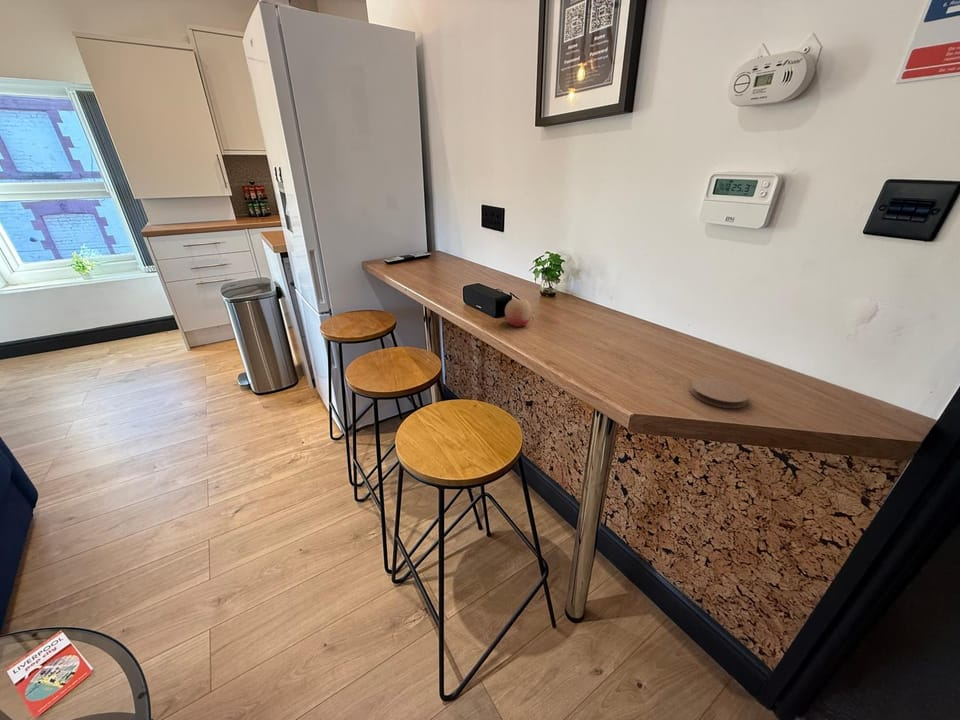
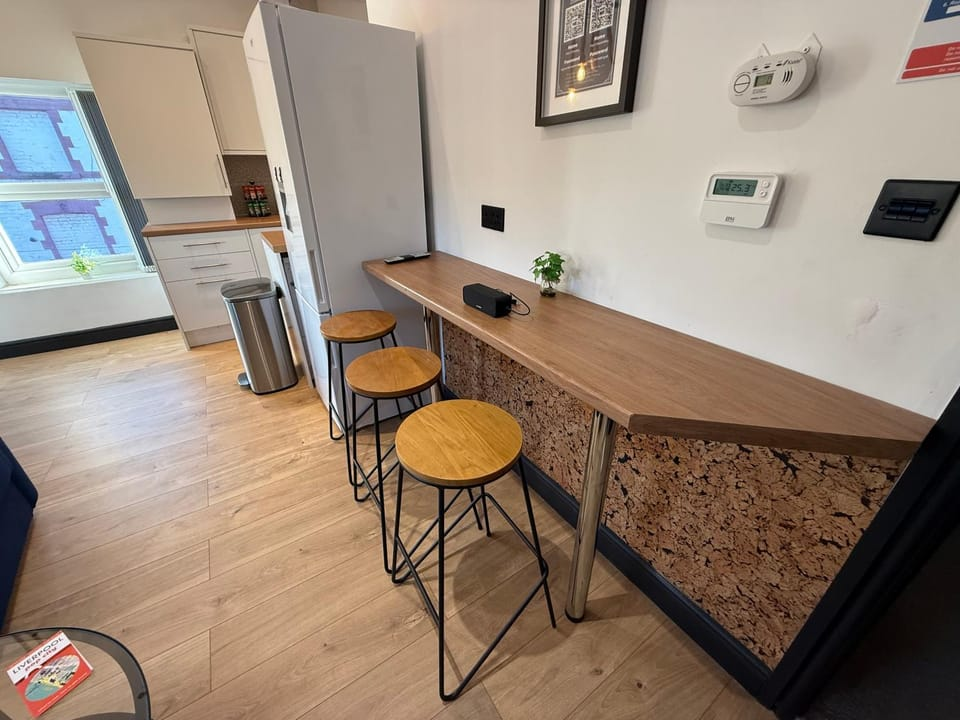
- fruit (518, 312)
- coaster (718, 391)
